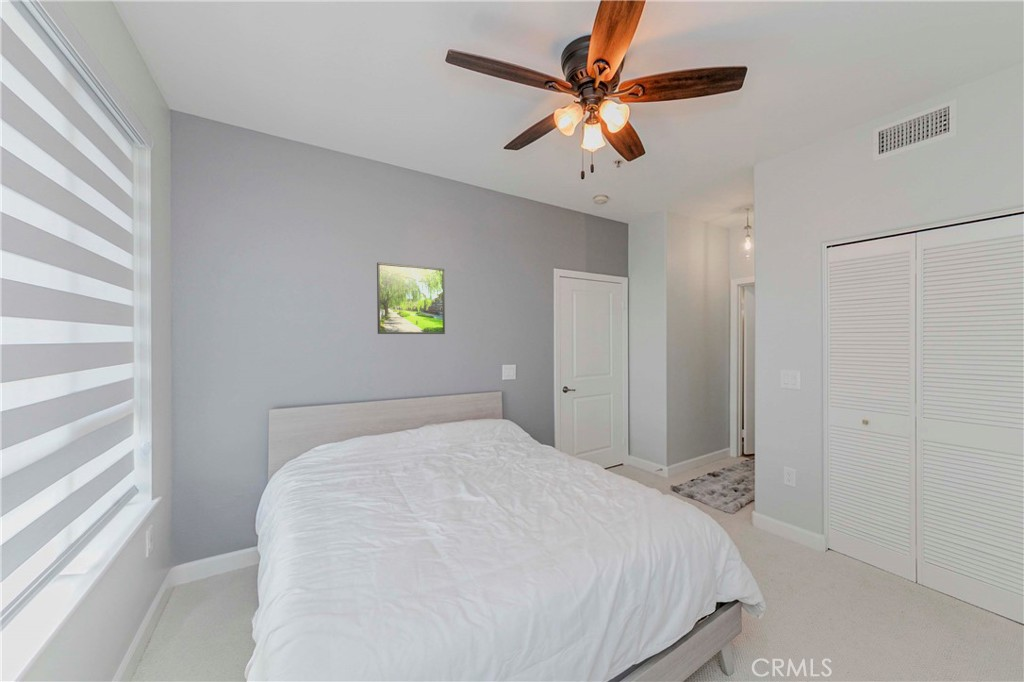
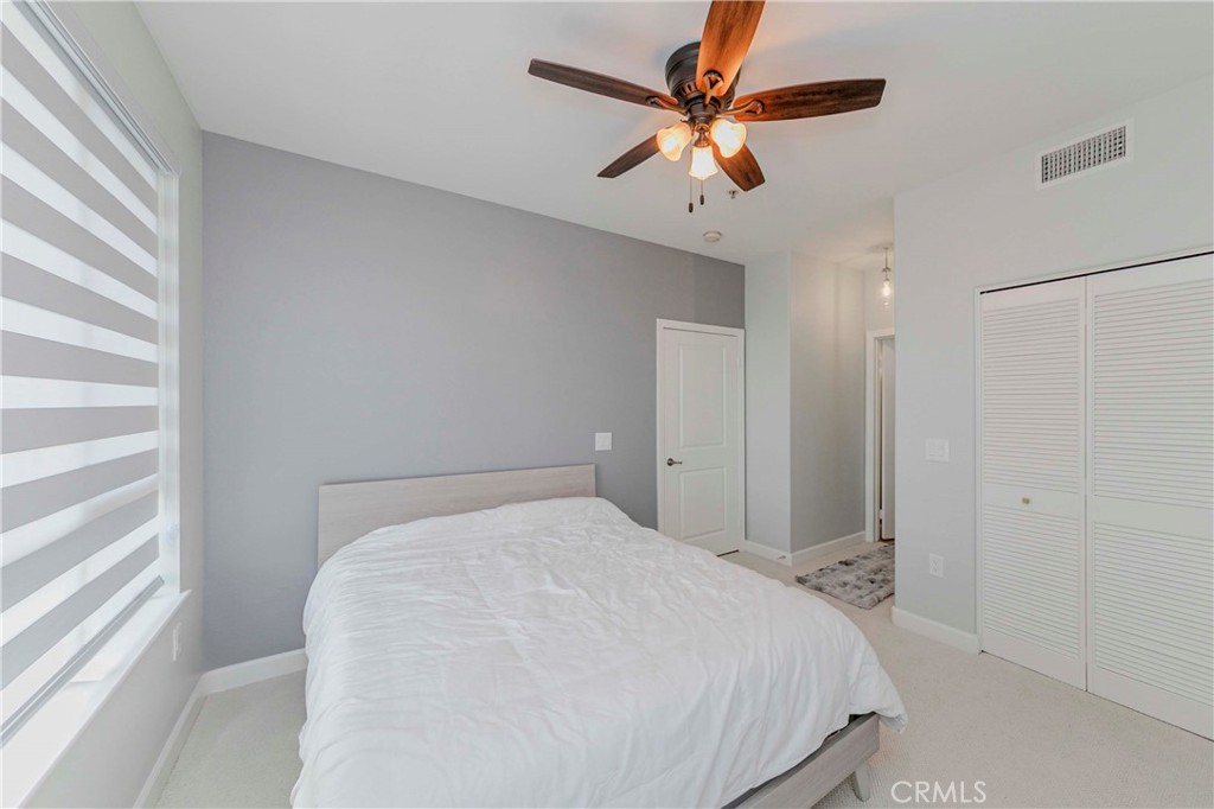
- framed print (412, 299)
